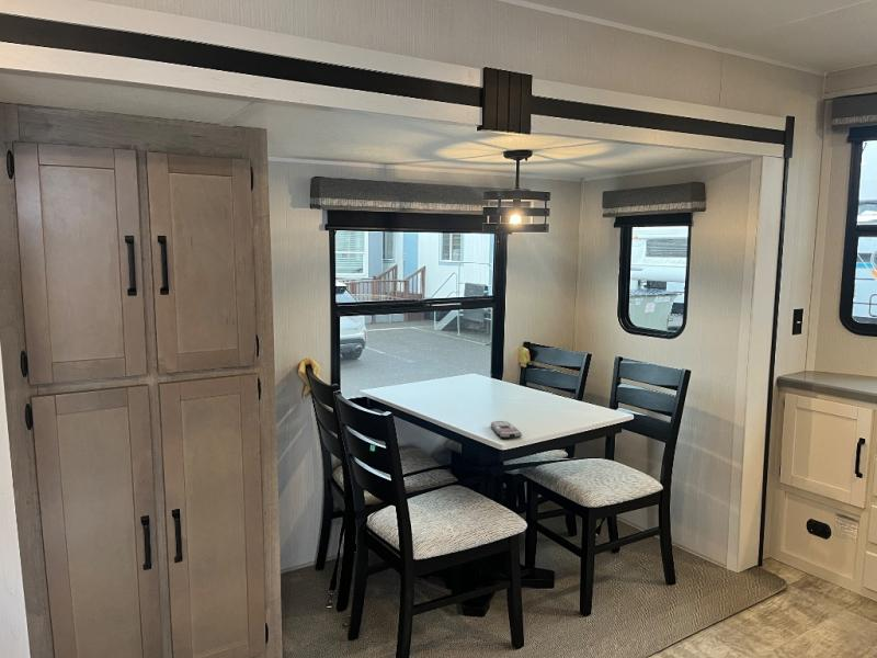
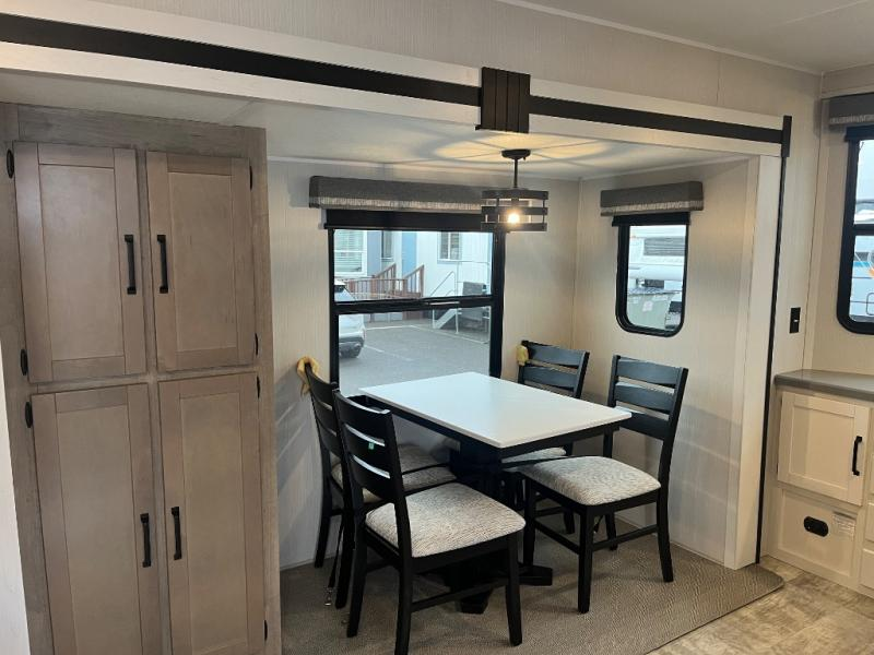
- remote control (504, 429)
